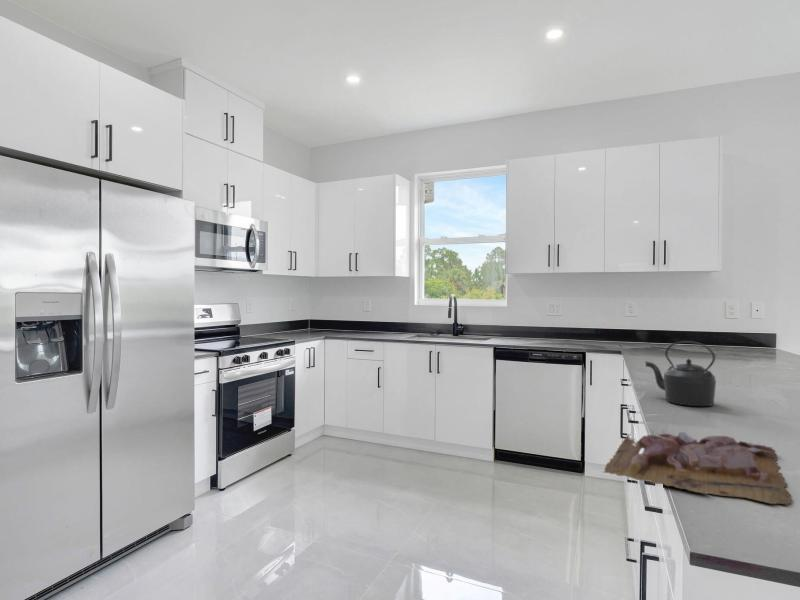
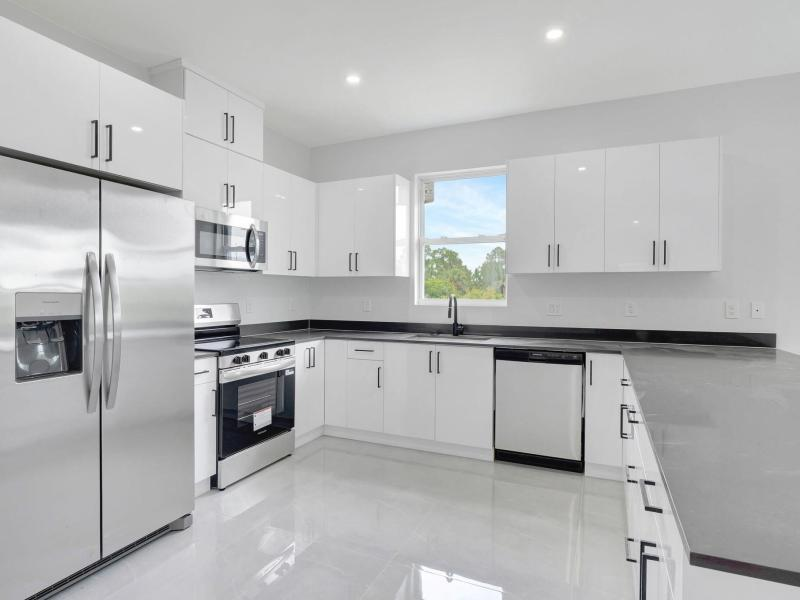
- kettle (677, 370)
- cutting board (694, 446)
